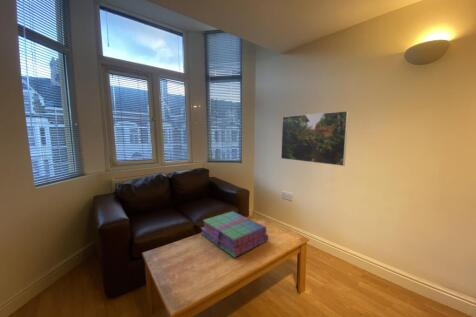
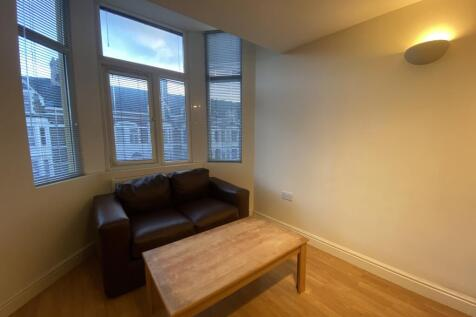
- books (233, 230)
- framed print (310, 138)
